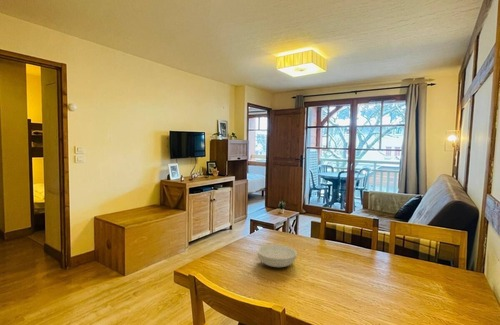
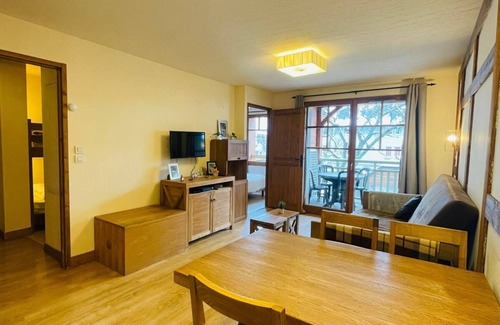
- serving bowl (276, 257)
